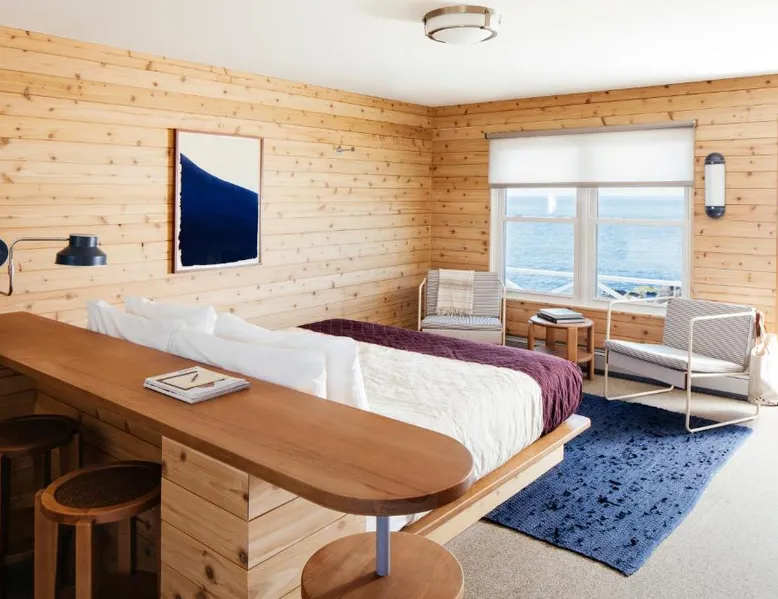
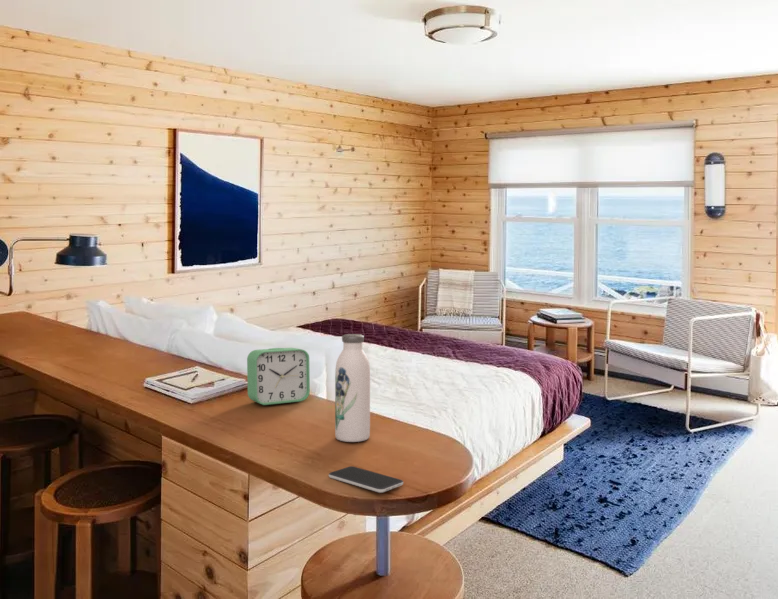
+ alarm clock (278, 375)
+ water bottle (352, 386)
+ smartphone (365, 478)
